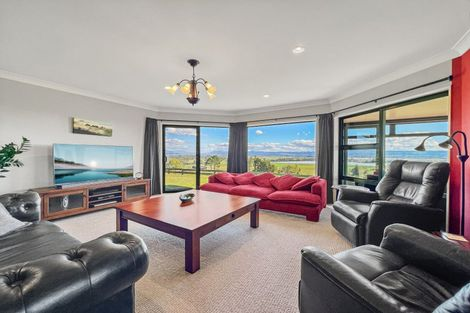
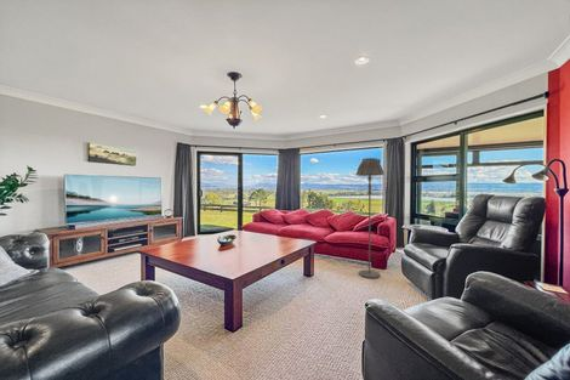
+ floor lamp (369, 216)
